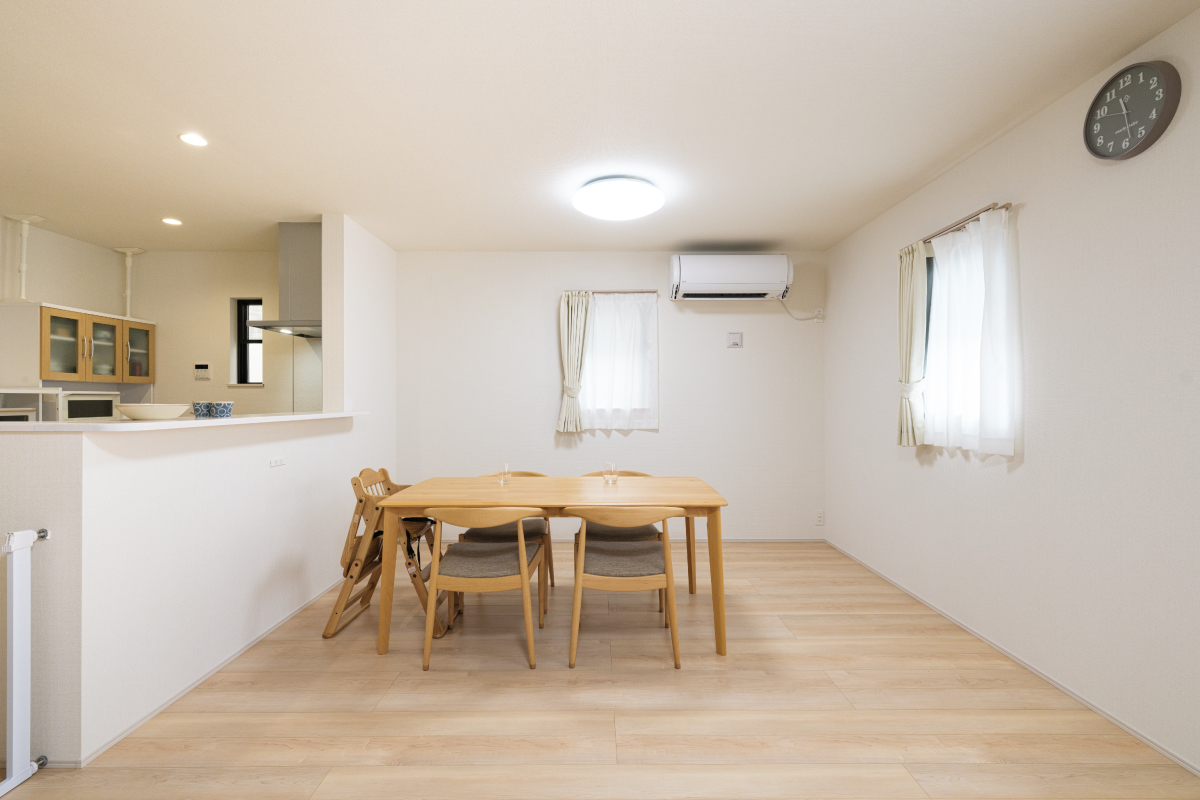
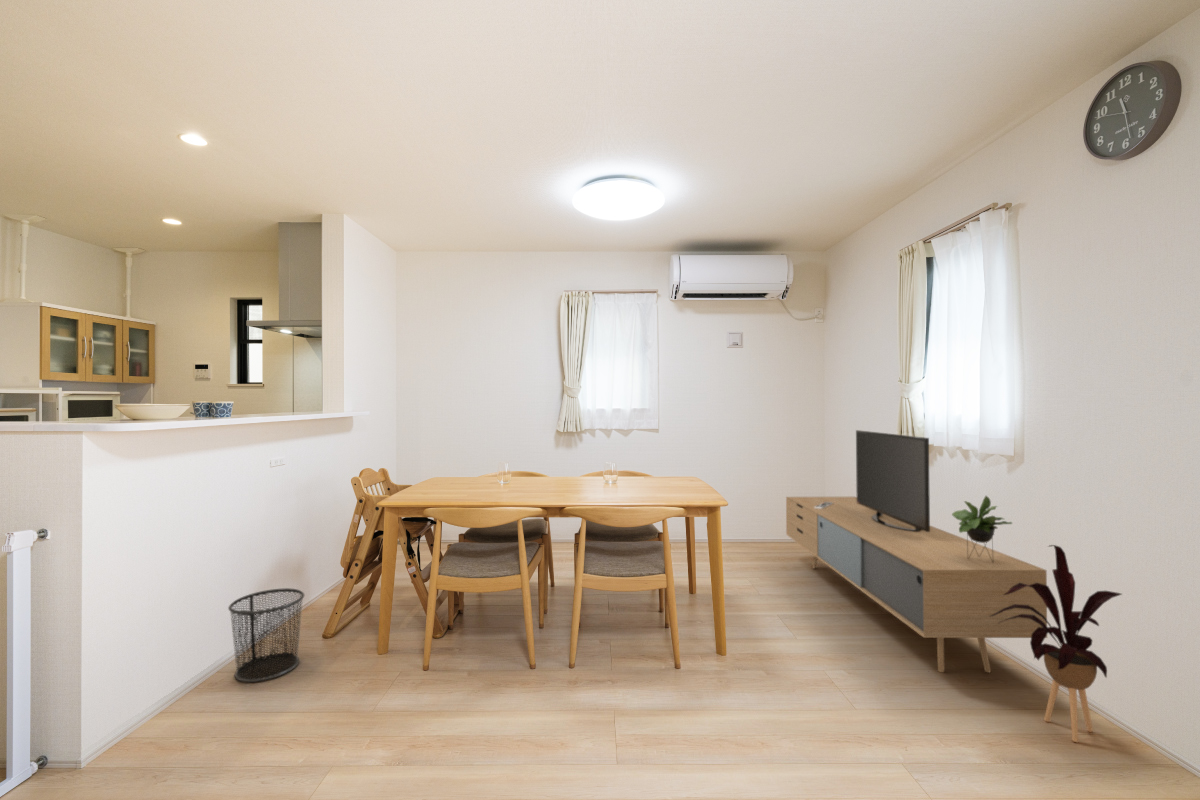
+ house plant (1054, 632)
+ media console (882, 520)
+ waste bin (267, 633)
